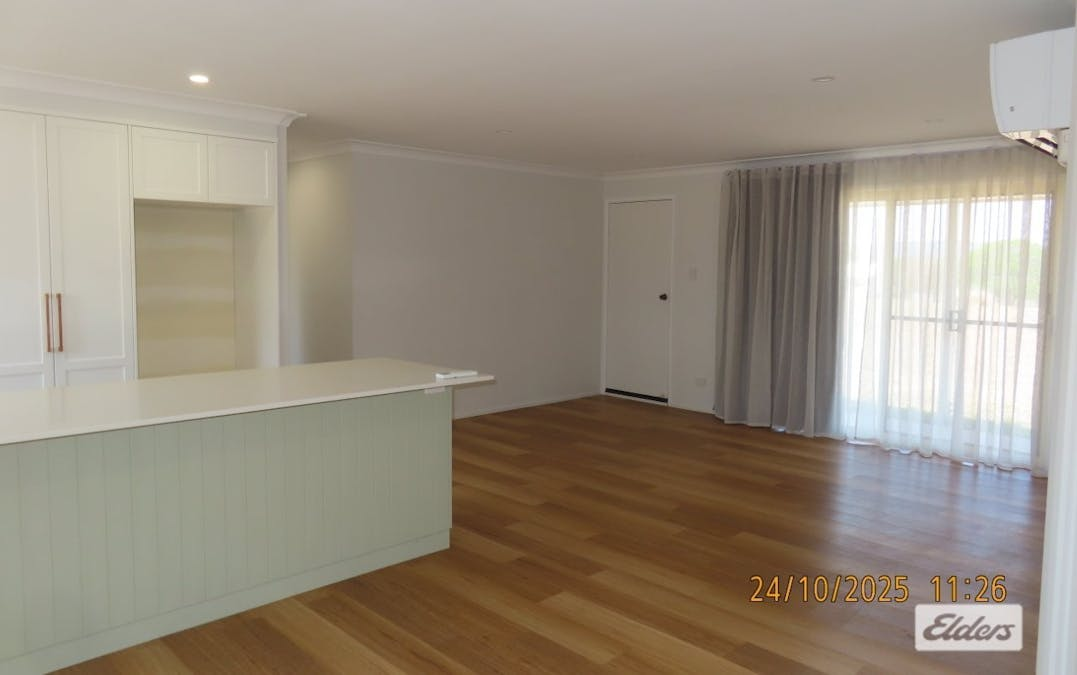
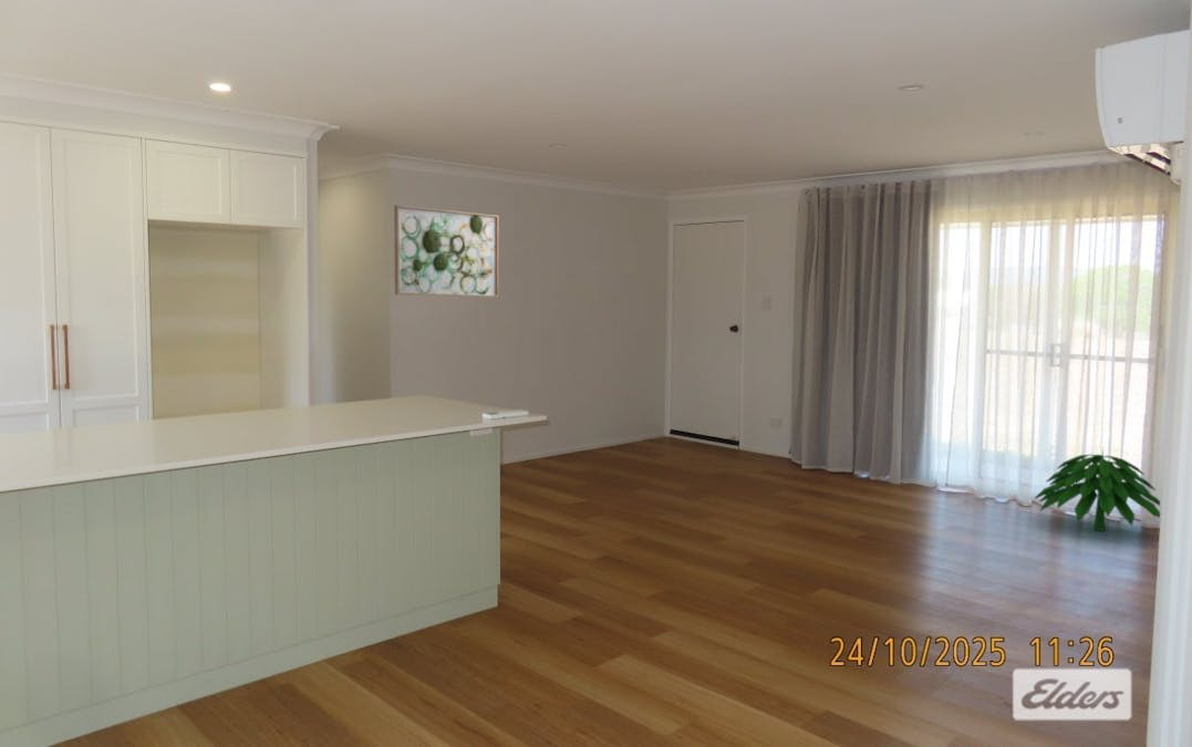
+ indoor plant (1100, 487)
+ wall art (449, 252)
